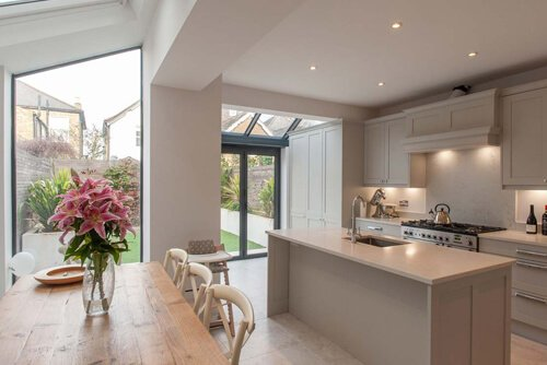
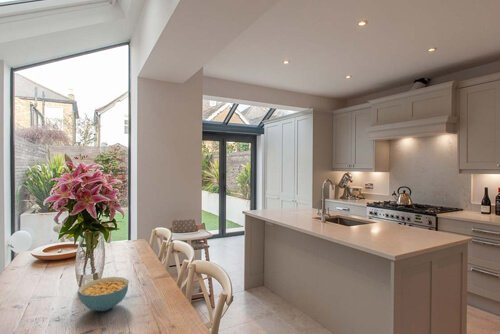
+ cereal bowl (104, 296)
